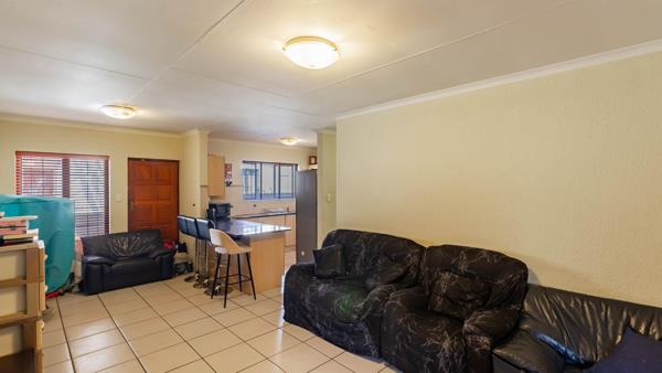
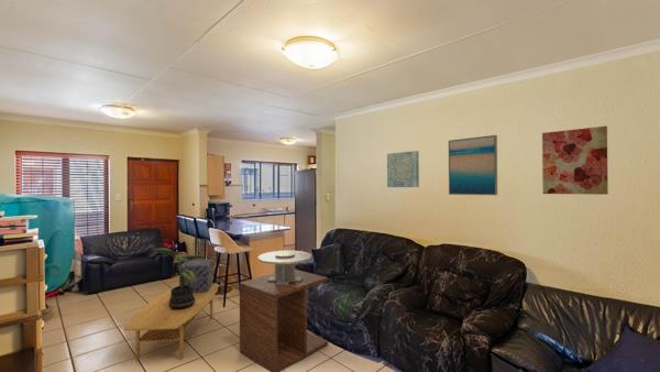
+ coffee table (179, 318)
+ side table (284, 314)
+ potted plant (179, 273)
+ wall art (402, 169)
+ decorative box (196, 275)
+ wall art (471, 166)
+ wall art (573, 162)
+ round table (285, 266)
